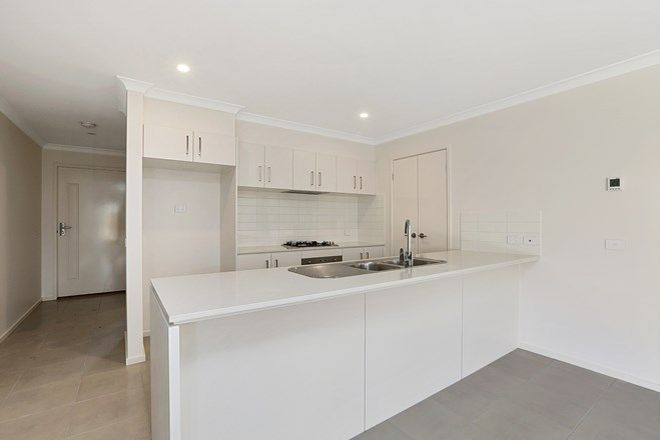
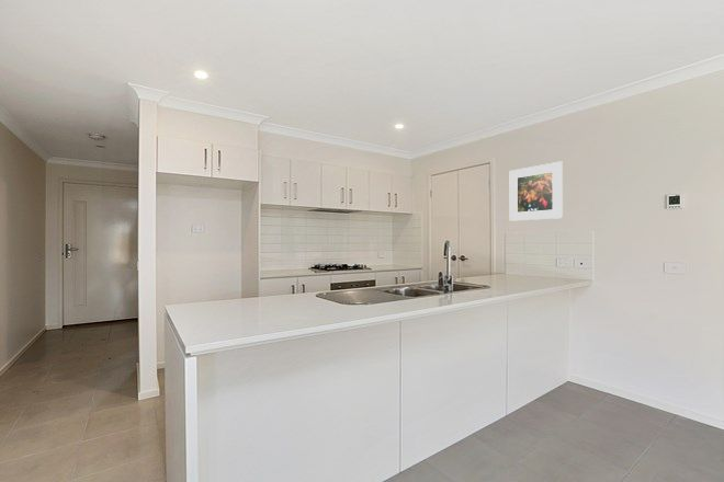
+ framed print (534, 193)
